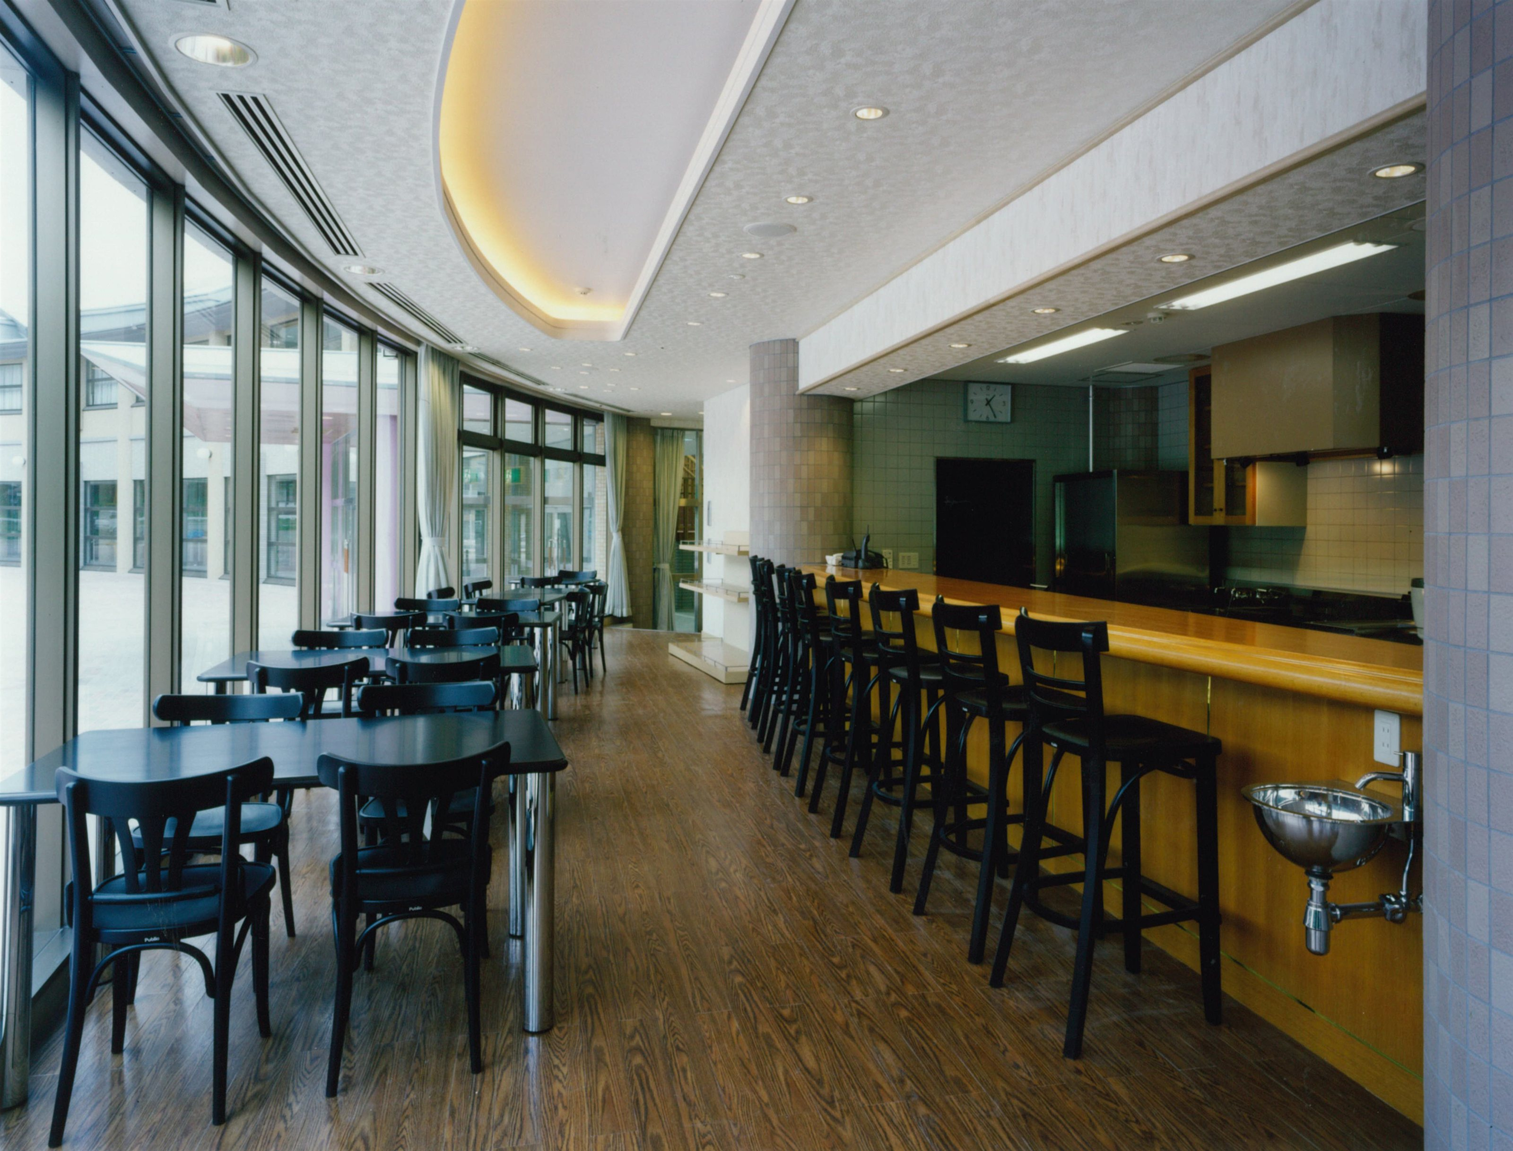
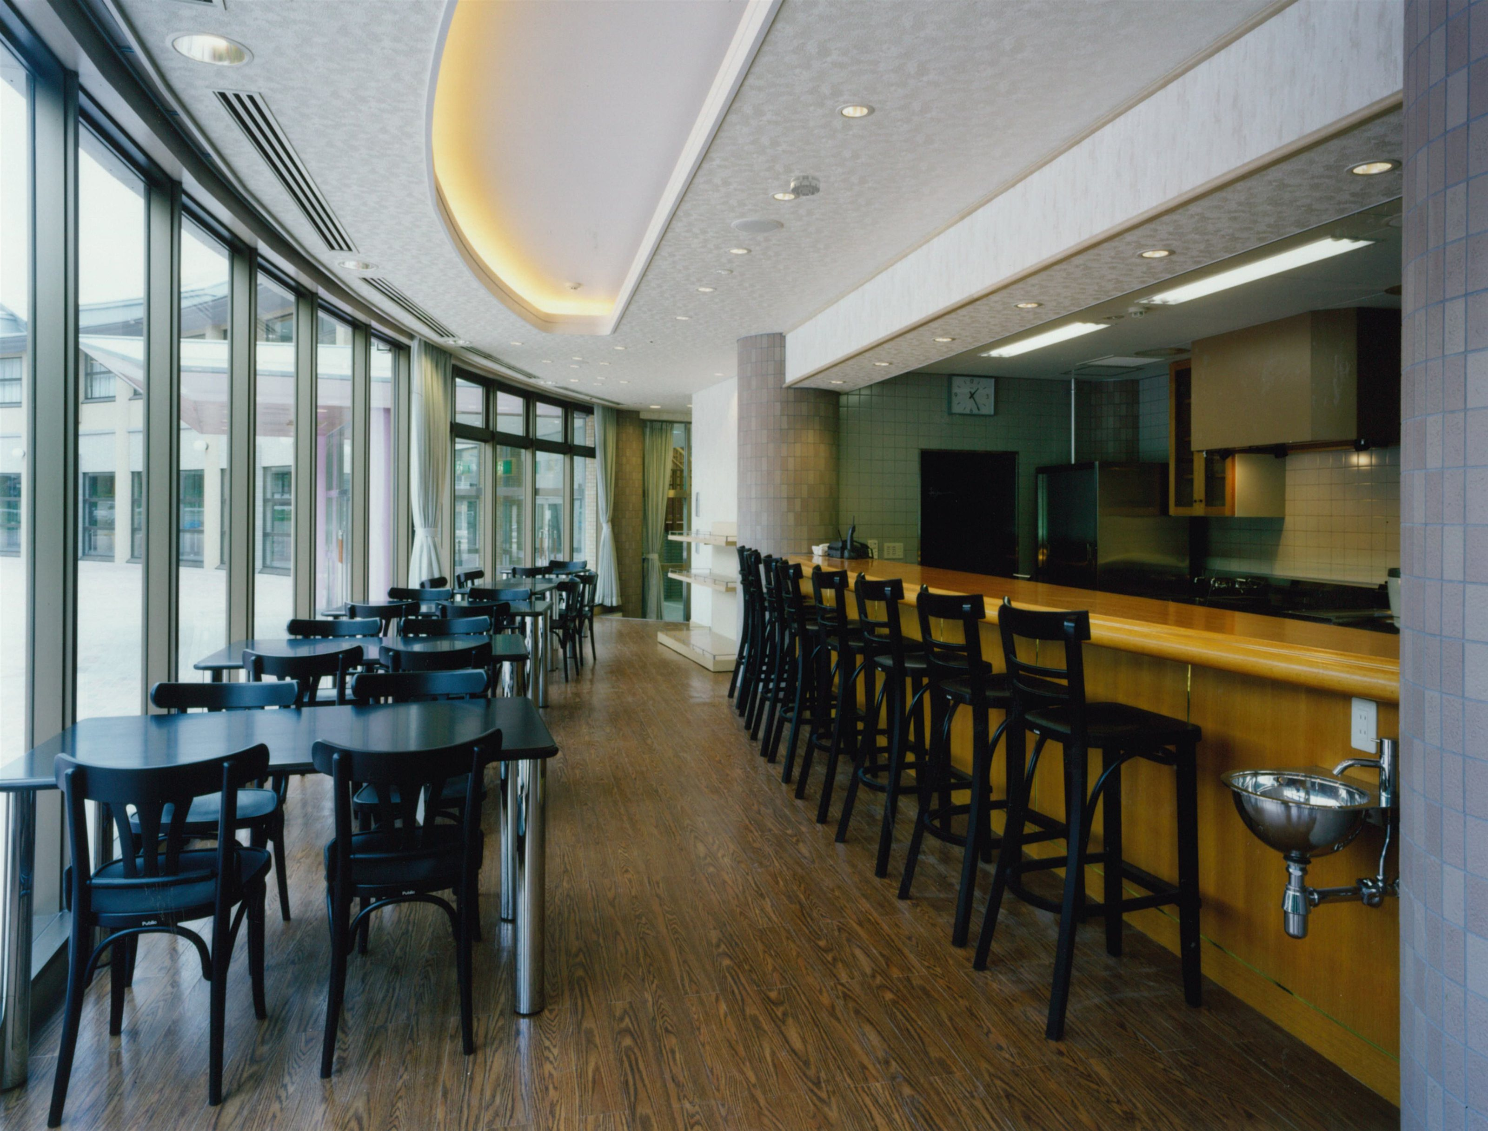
+ smoke detector (806, 184)
